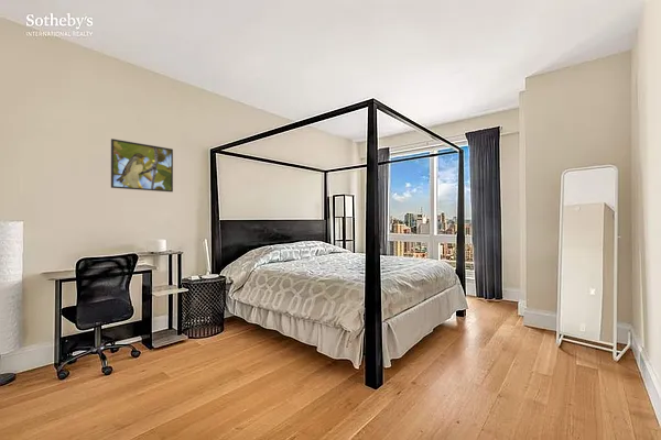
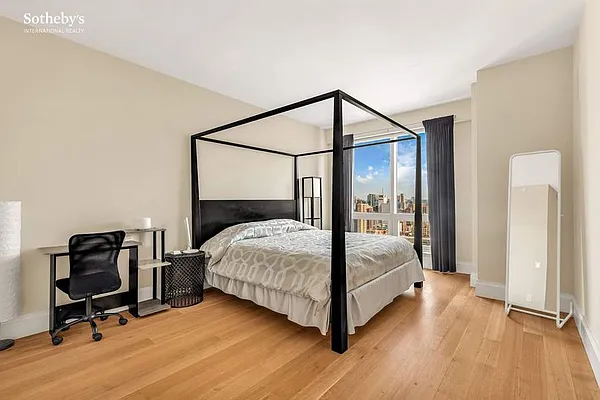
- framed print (143, 166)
